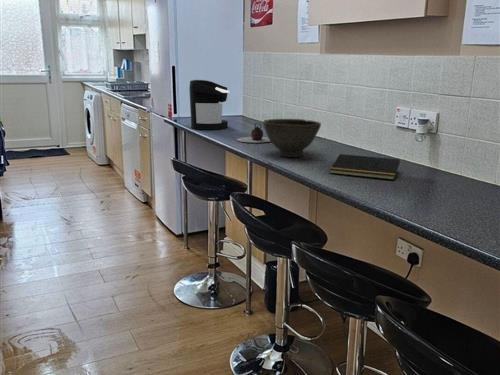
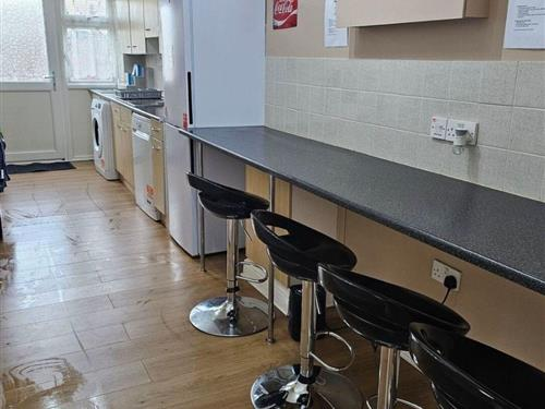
- notepad (365, 166)
- teapot (255, 131)
- bowl (291, 138)
- coffee maker (210, 103)
